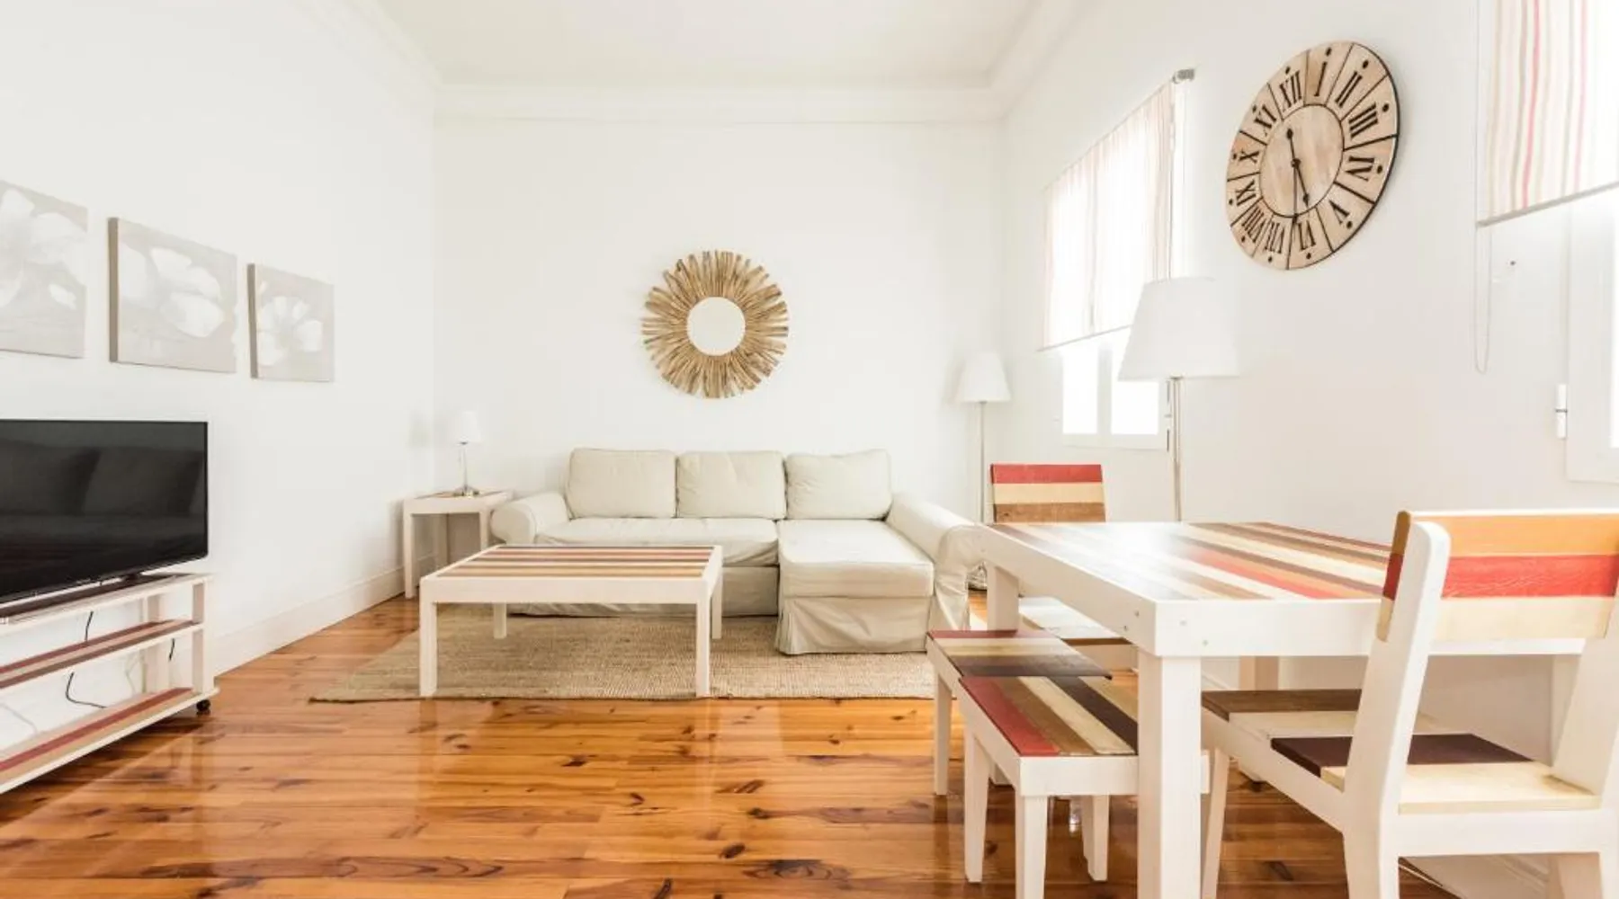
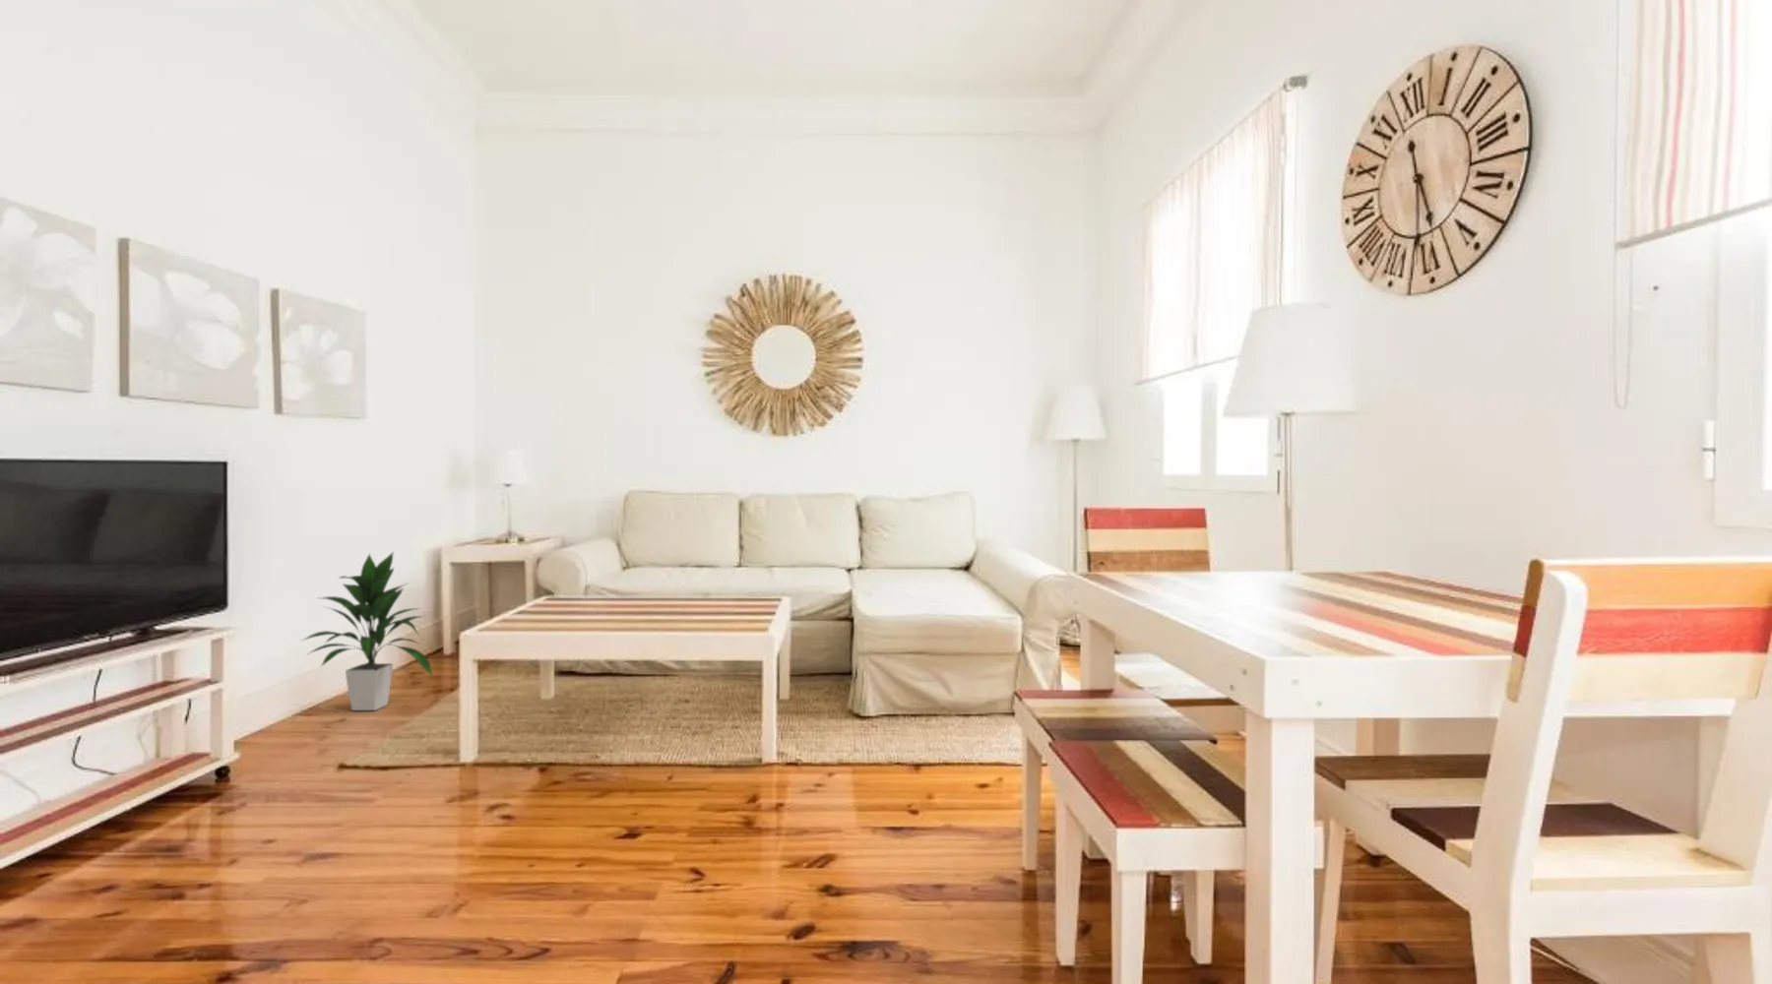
+ indoor plant (372, 630)
